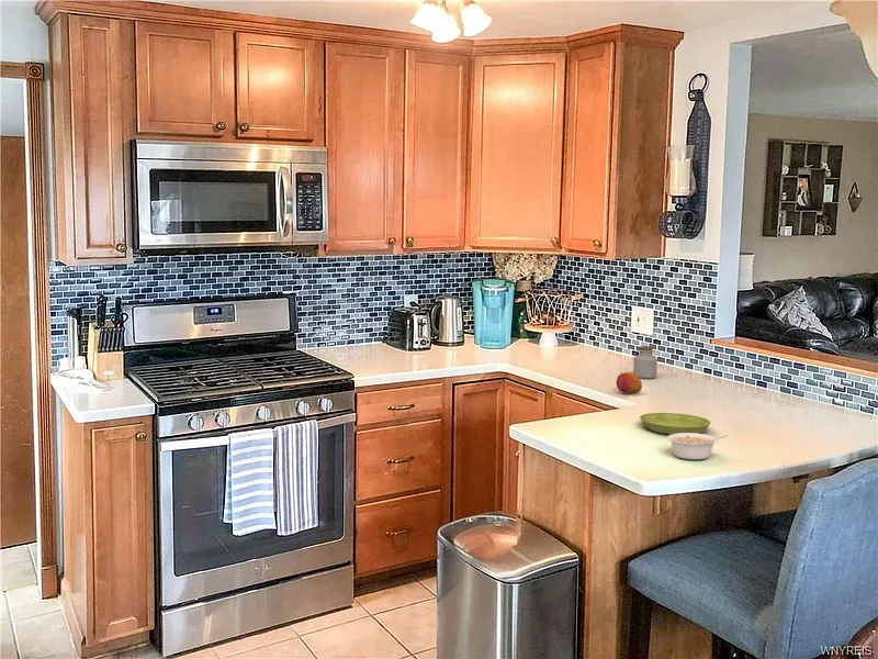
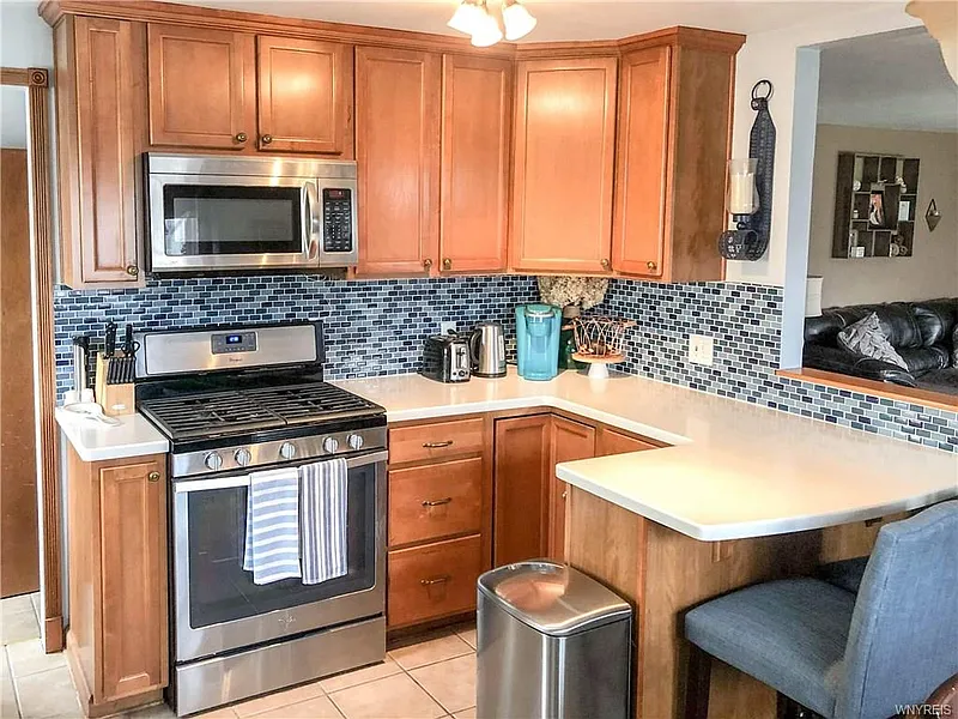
- jar (645, 361)
- fruit (628, 382)
- saucer (674, 424)
- legume (694, 445)
